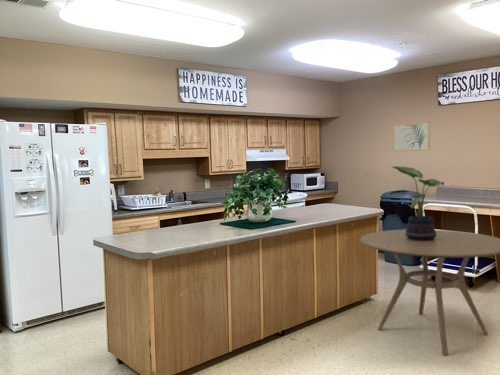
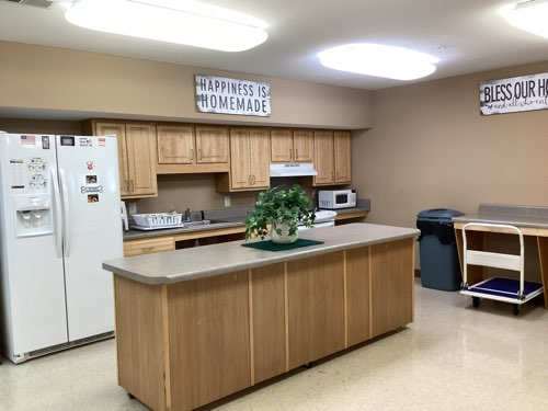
- wall art (410, 137)
- dining table (431, 286)
- potted plant (423, 201)
